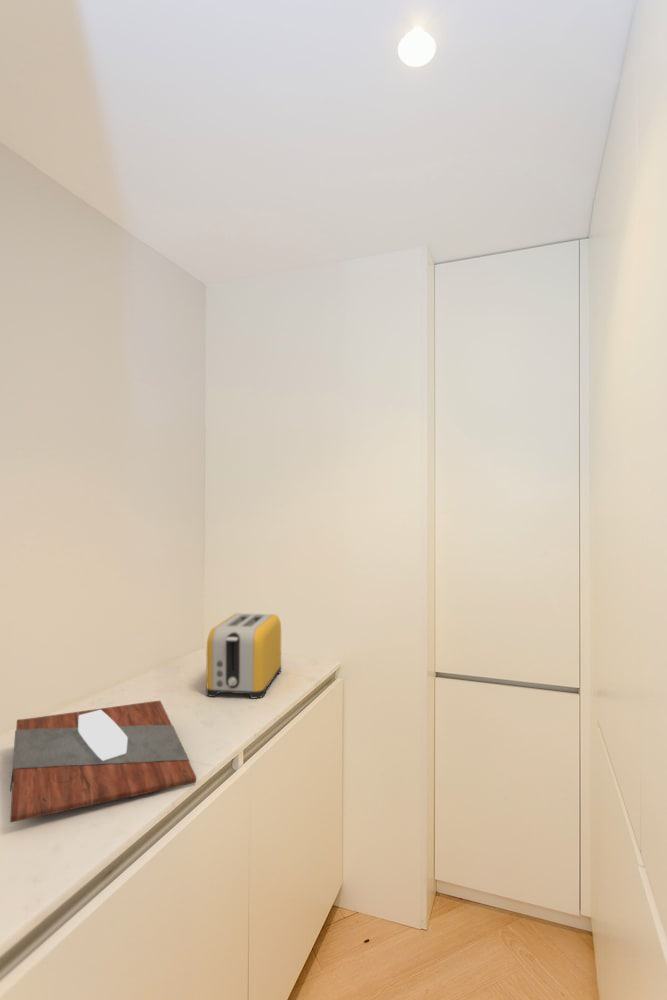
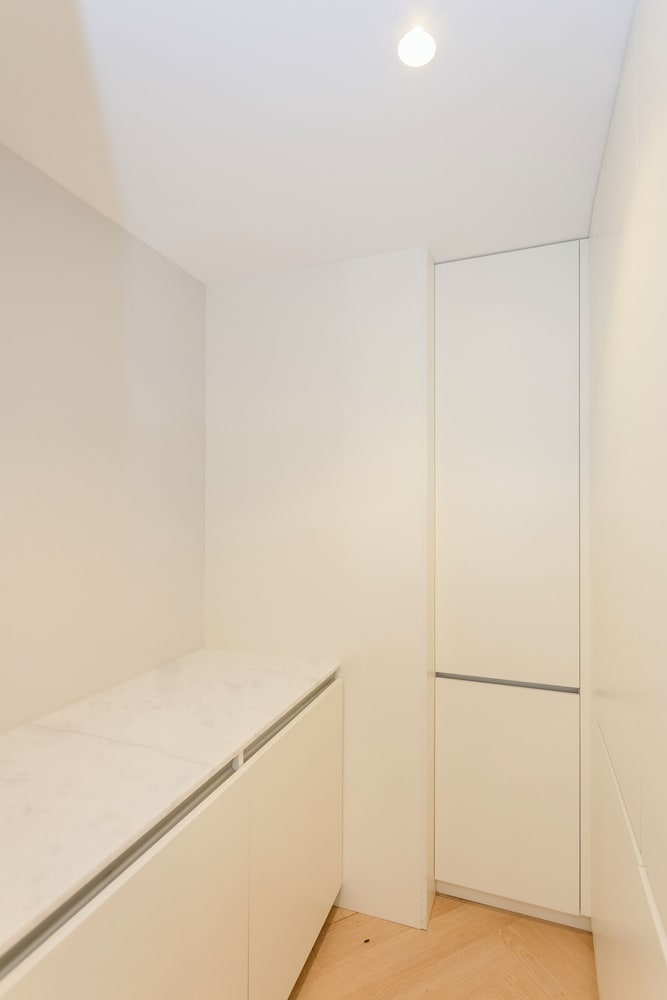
- cutting board (100, 744)
- toaster (245, 651)
